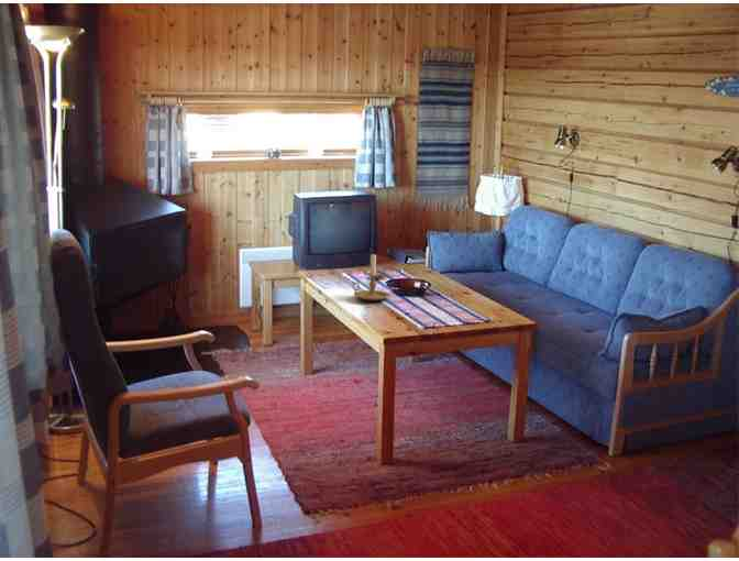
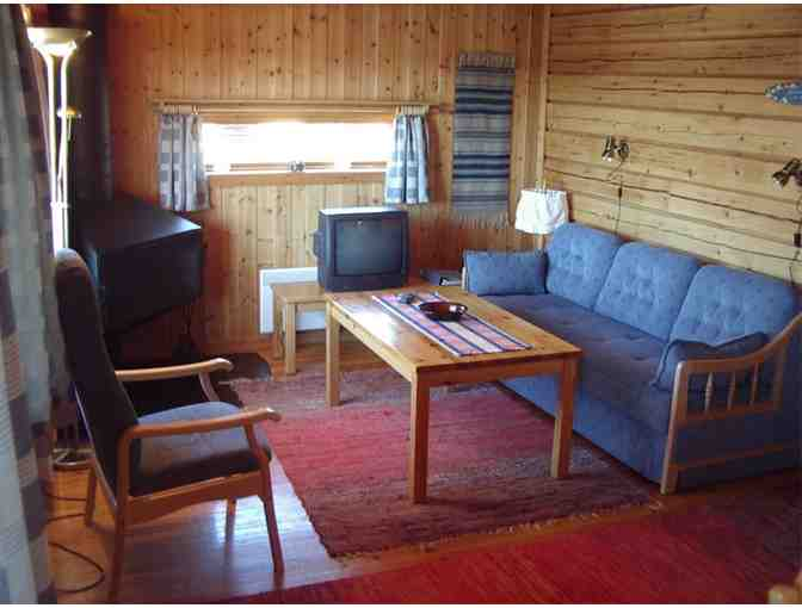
- candle holder (373, 275)
